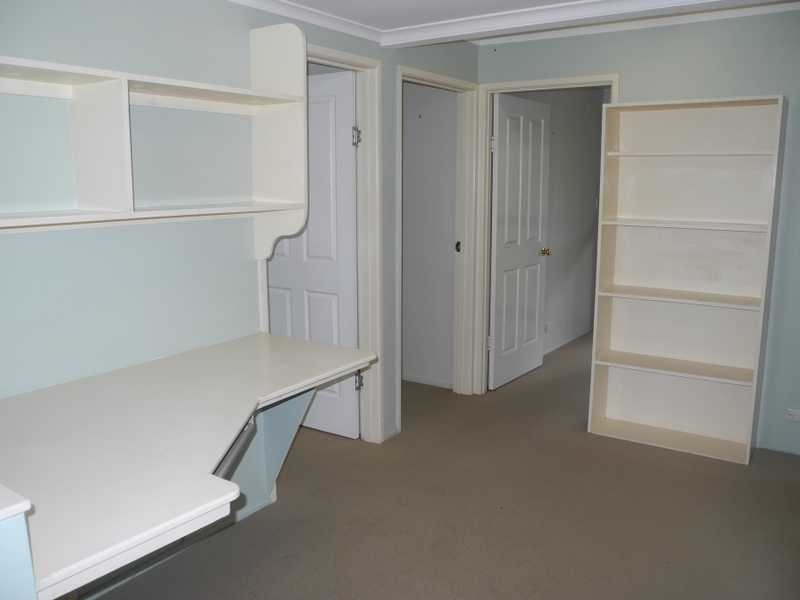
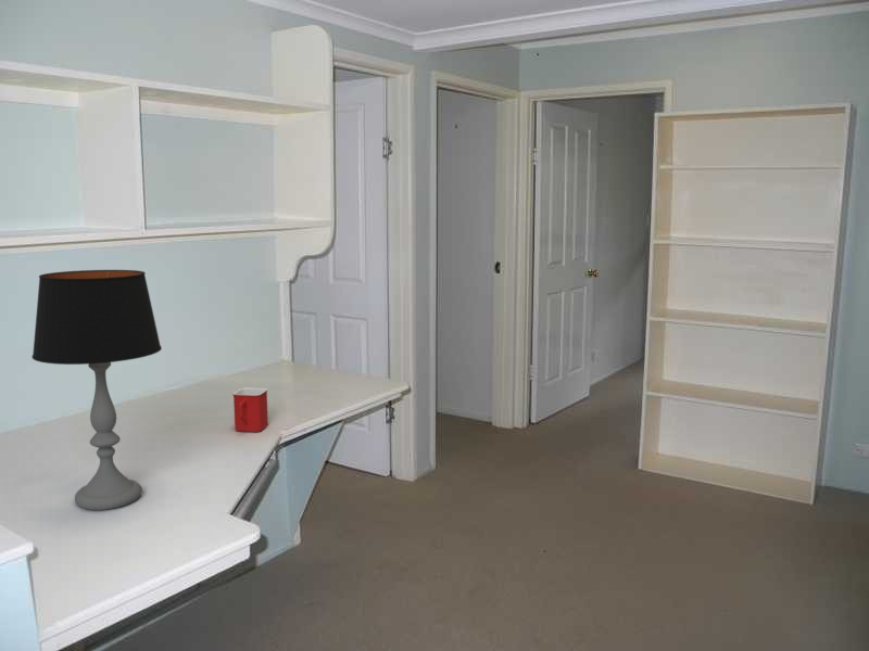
+ mug (248, 411)
+ table lamp (101, 388)
